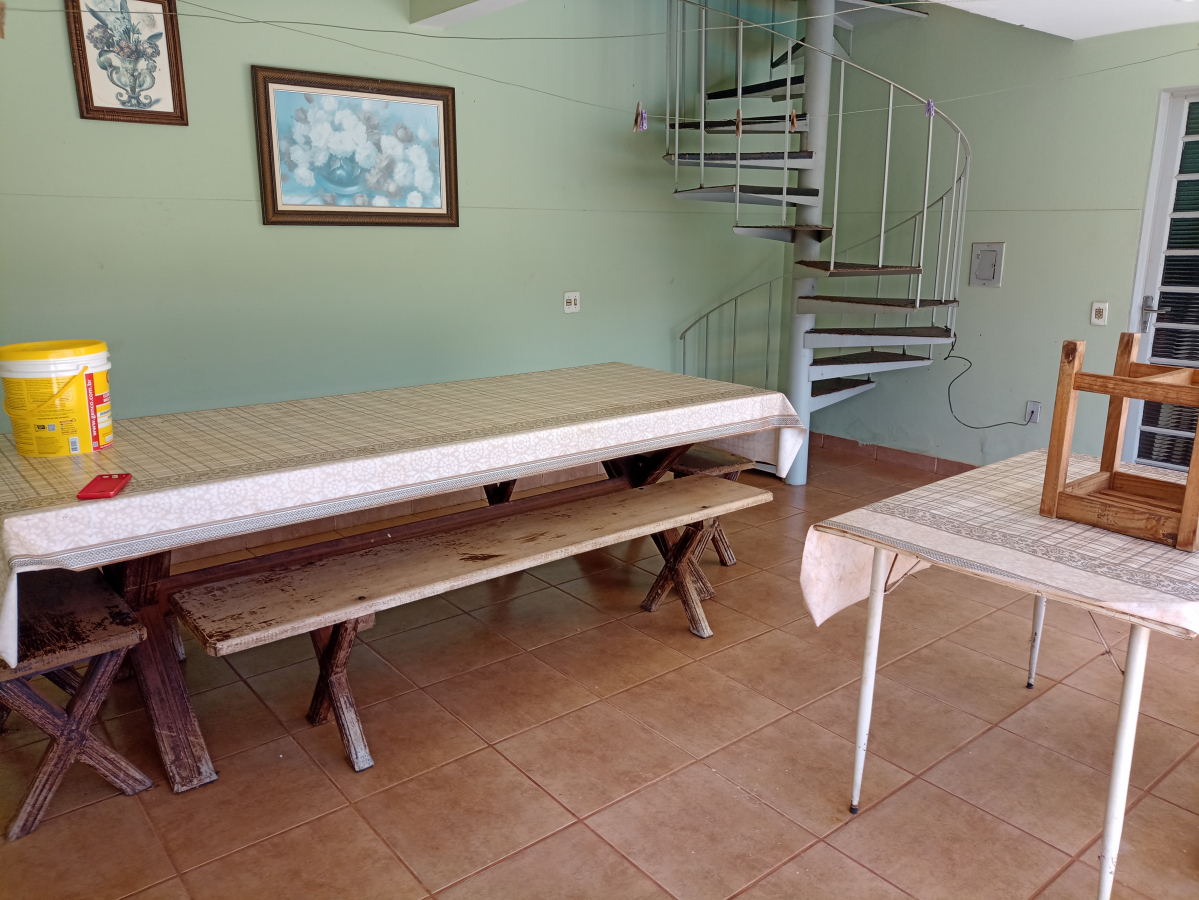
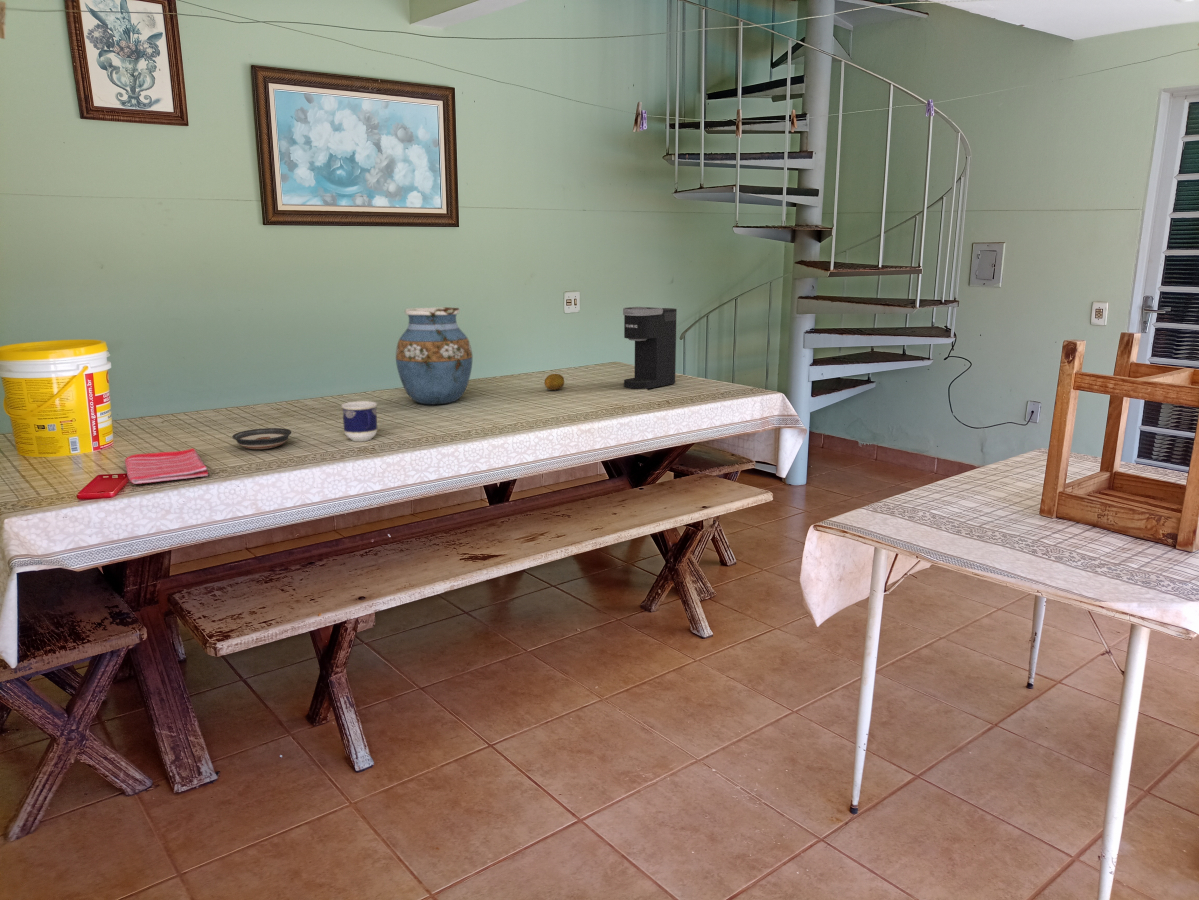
+ coffee maker (649, 346)
+ dish towel (165, 465)
+ vase (434, 356)
+ cup (362, 422)
+ saucer (262, 440)
+ fruit (554, 381)
